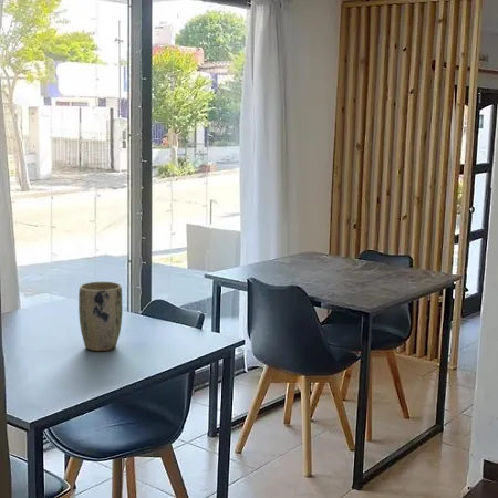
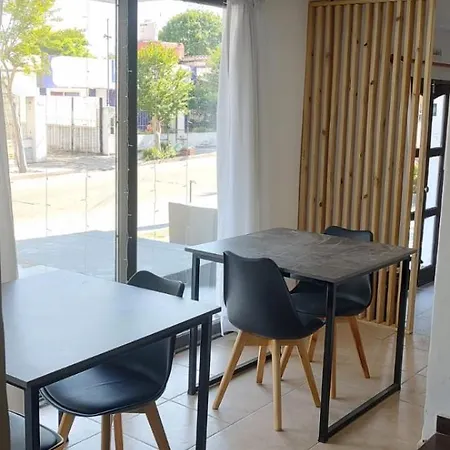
- plant pot (101, 317)
